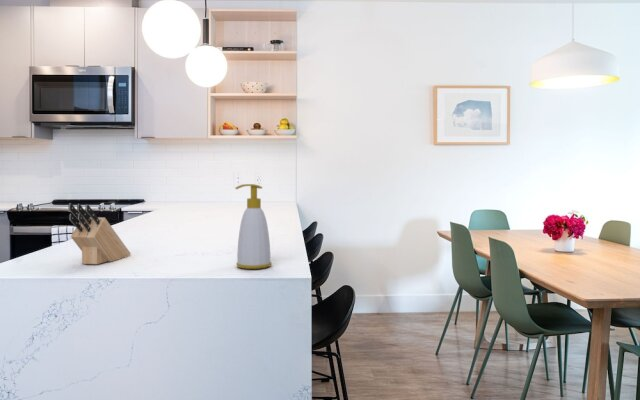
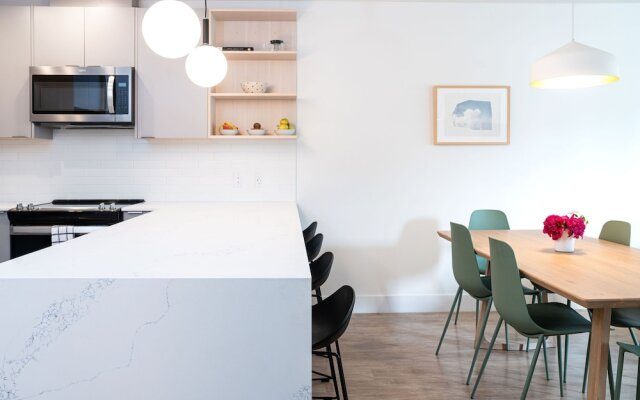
- knife block (98, 231)
- soap bottle (253, 225)
